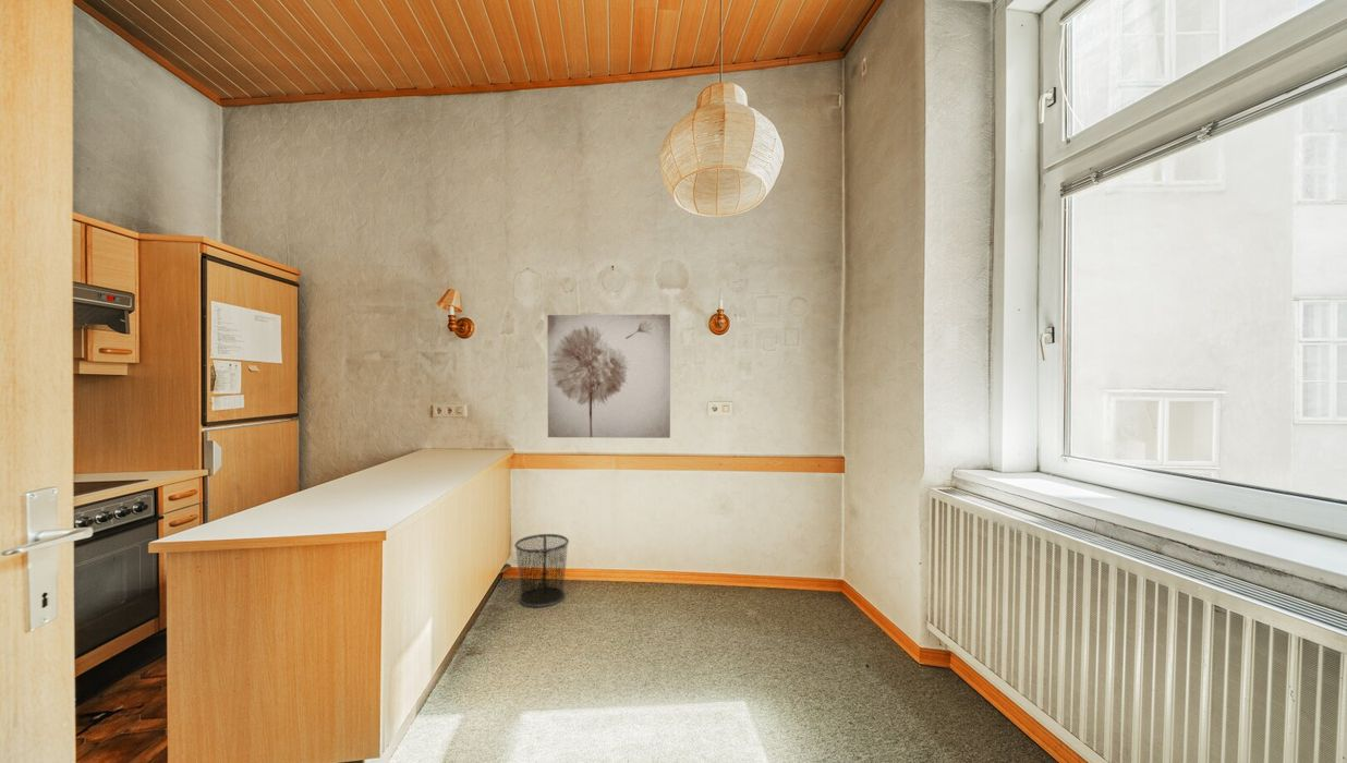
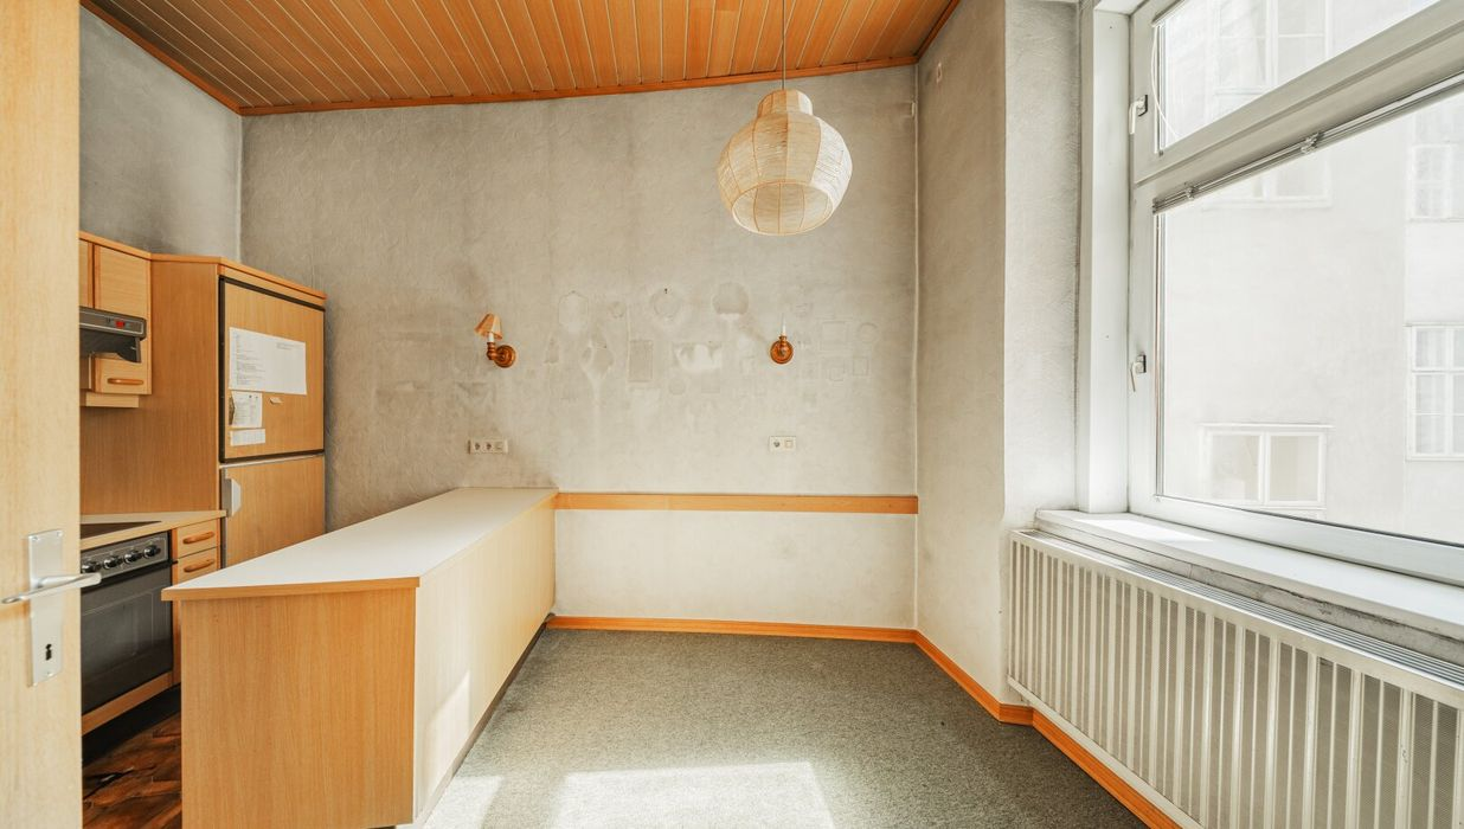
- waste bin (542, 569)
- wall art (608, 376)
